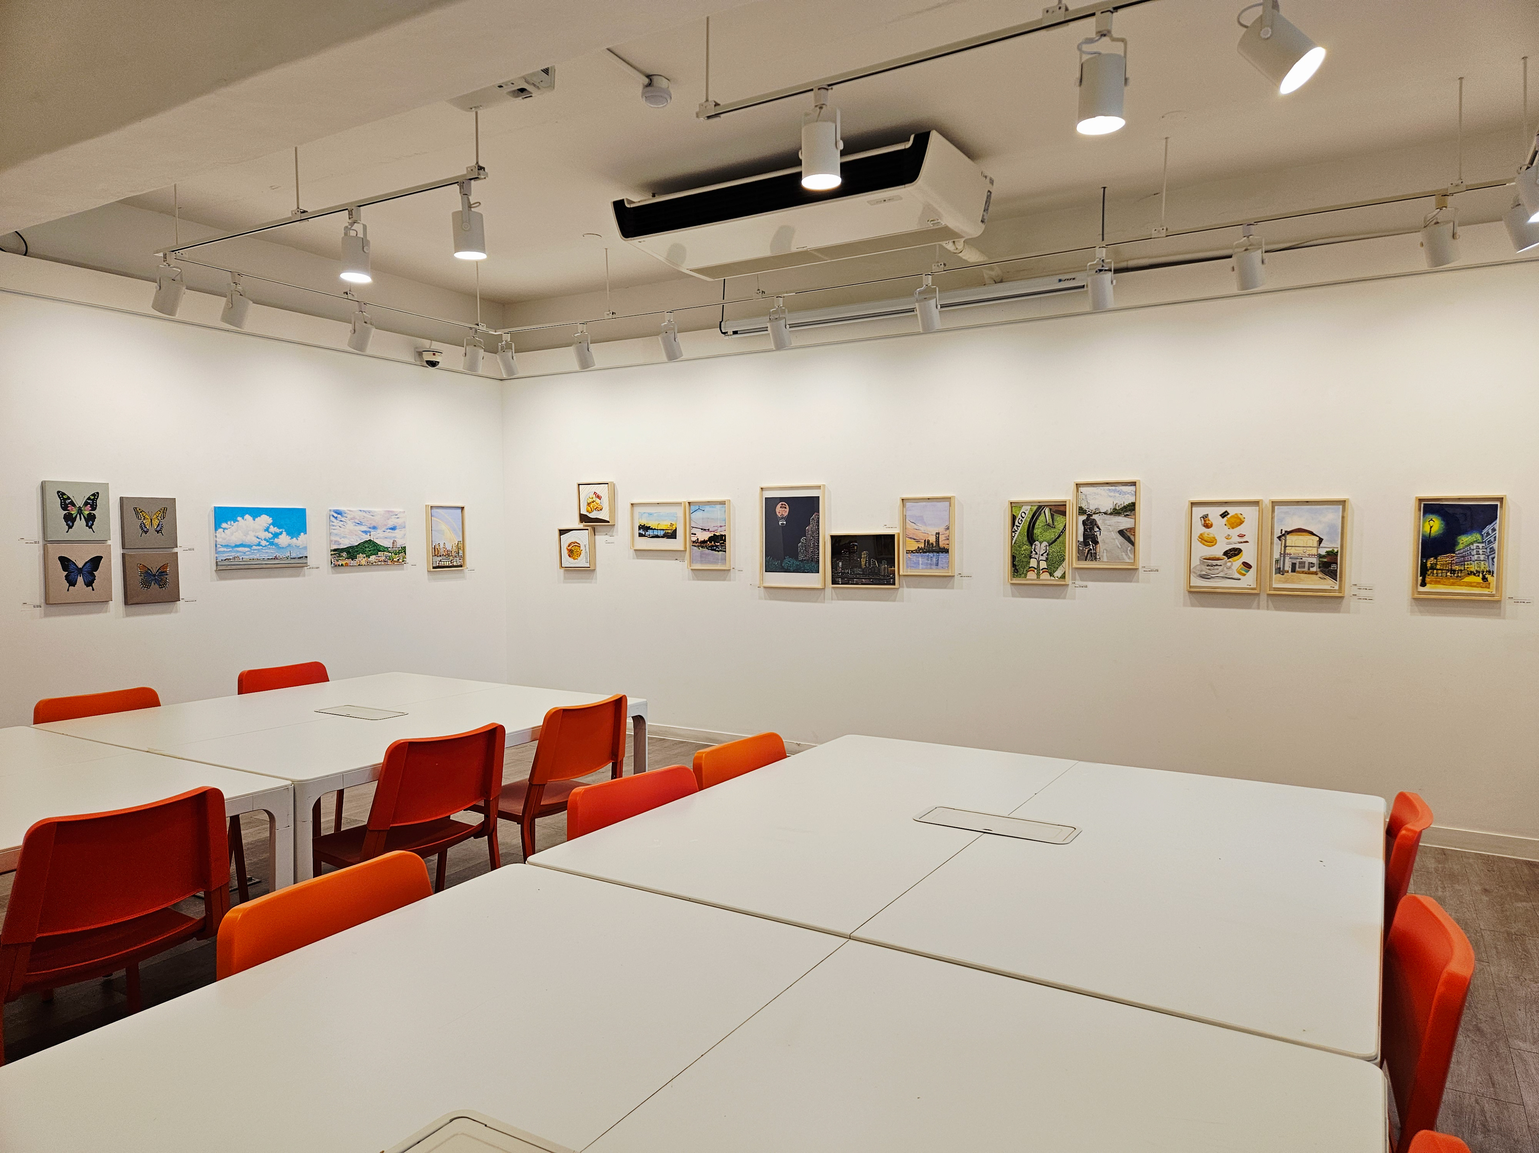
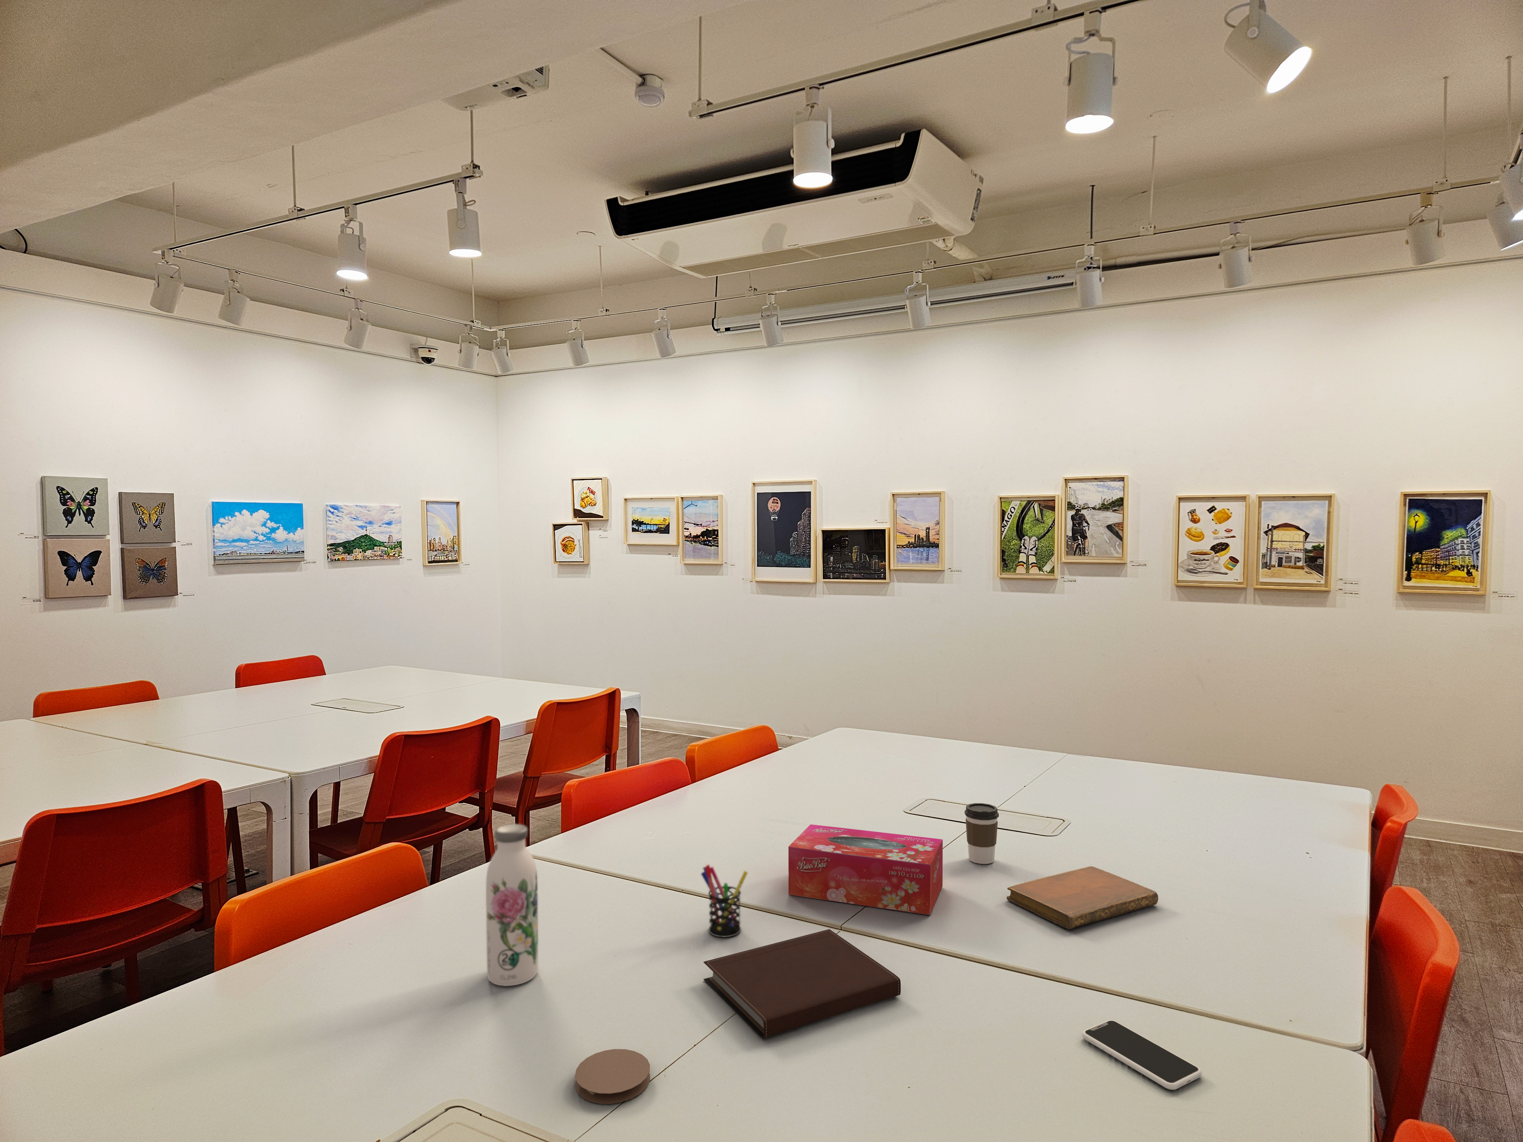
+ notebook (1082, 895)
+ pen holder (723, 898)
+ coaster (613, 1075)
+ coffee cup (981, 834)
+ tissue box (866, 866)
+ smartphone (1139, 1053)
+ water bottle (512, 901)
+ notebook (800, 979)
